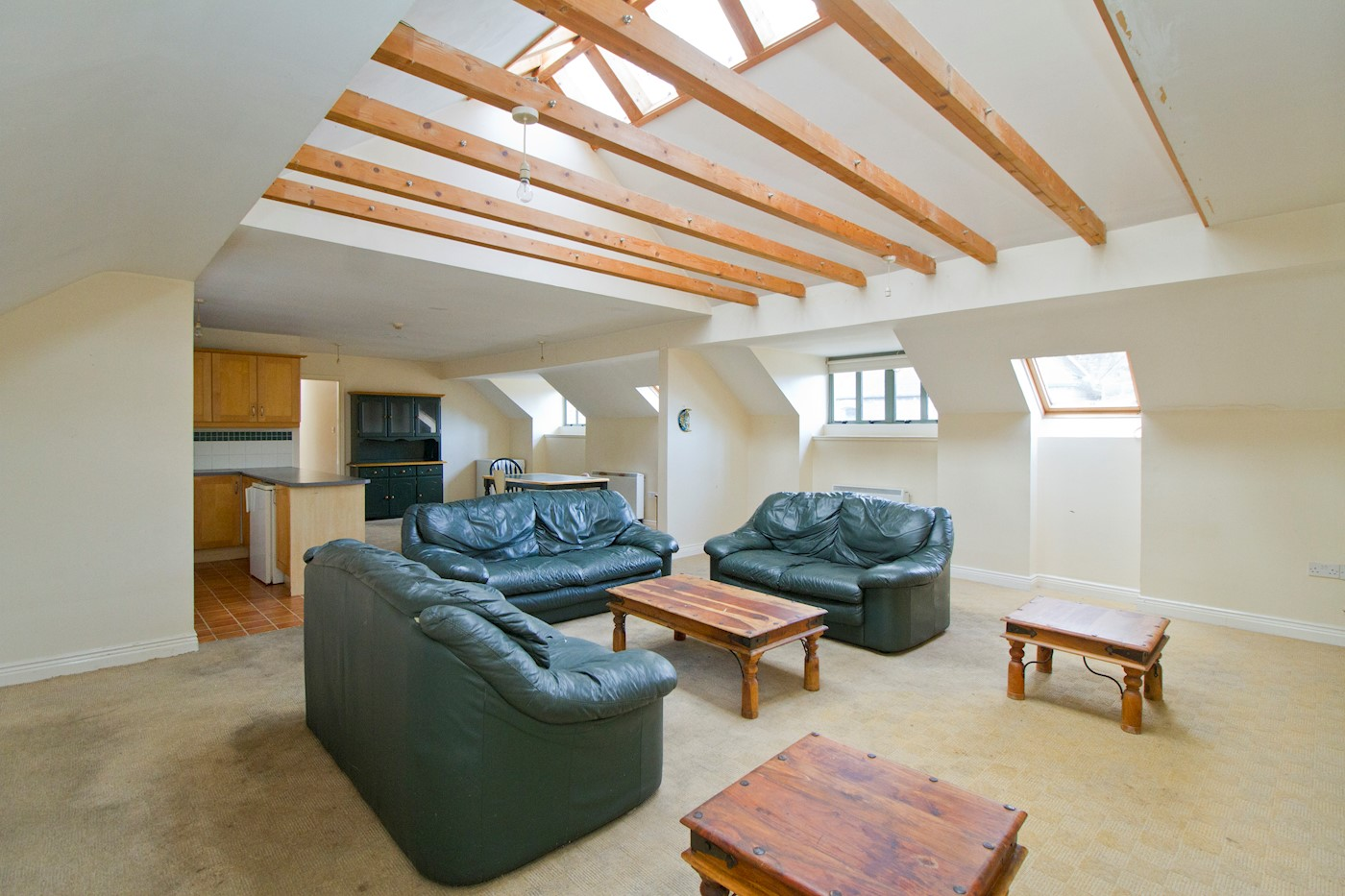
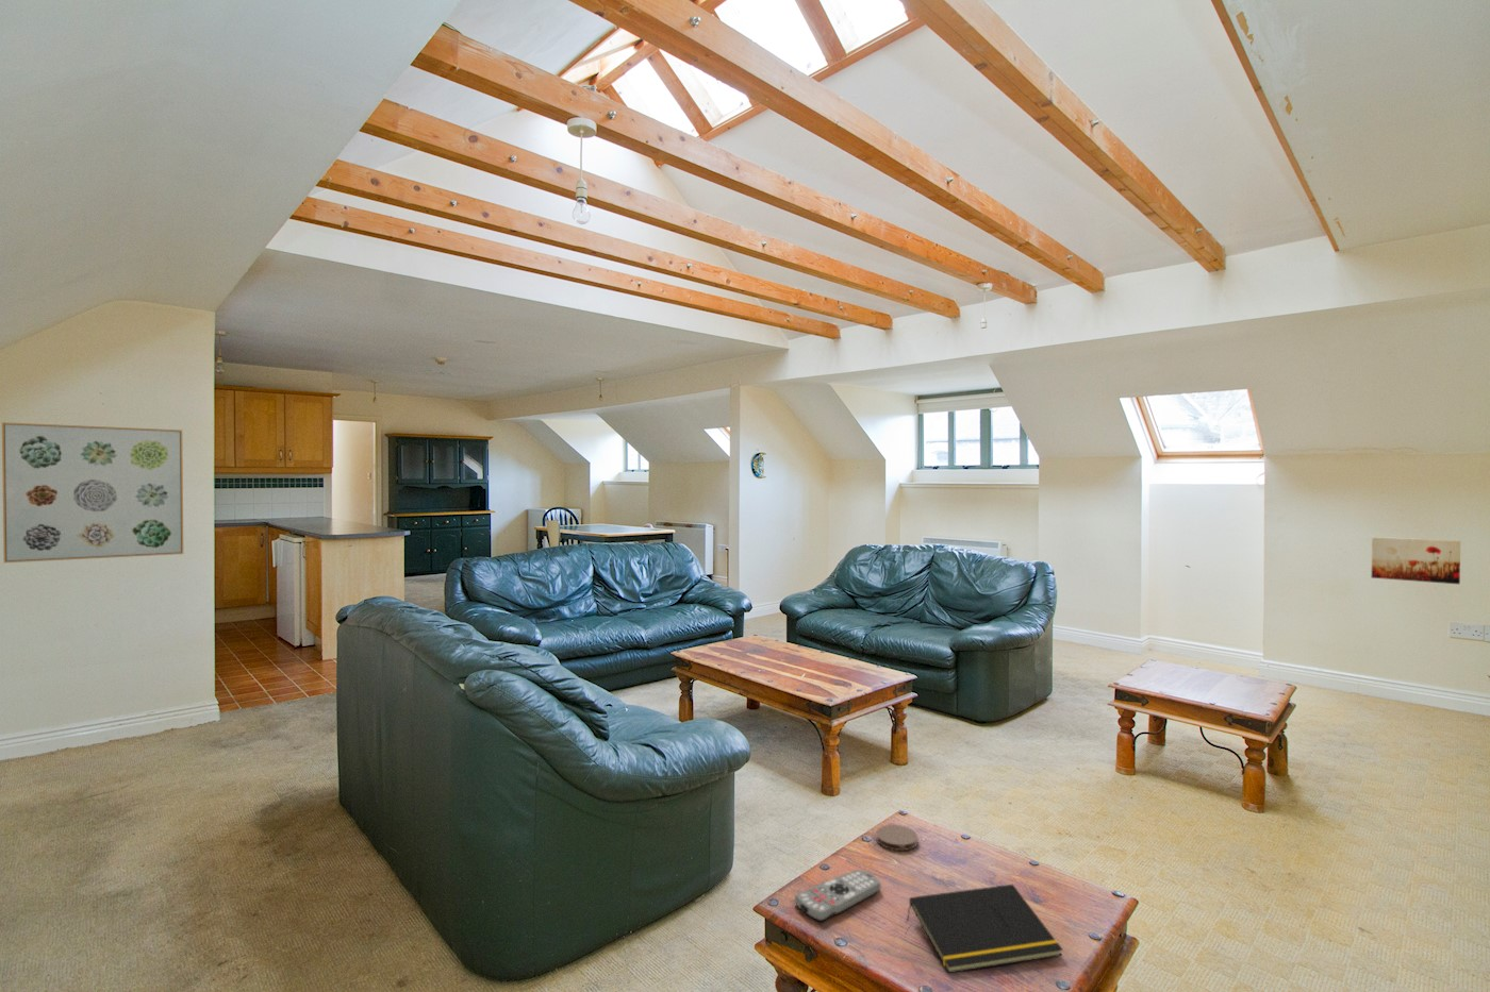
+ wall art (1415, 559)
+ remote control (840, 893)
+ notepad (983, 924)
+ coaster (896, 837)
+ wall art (97, 493)
